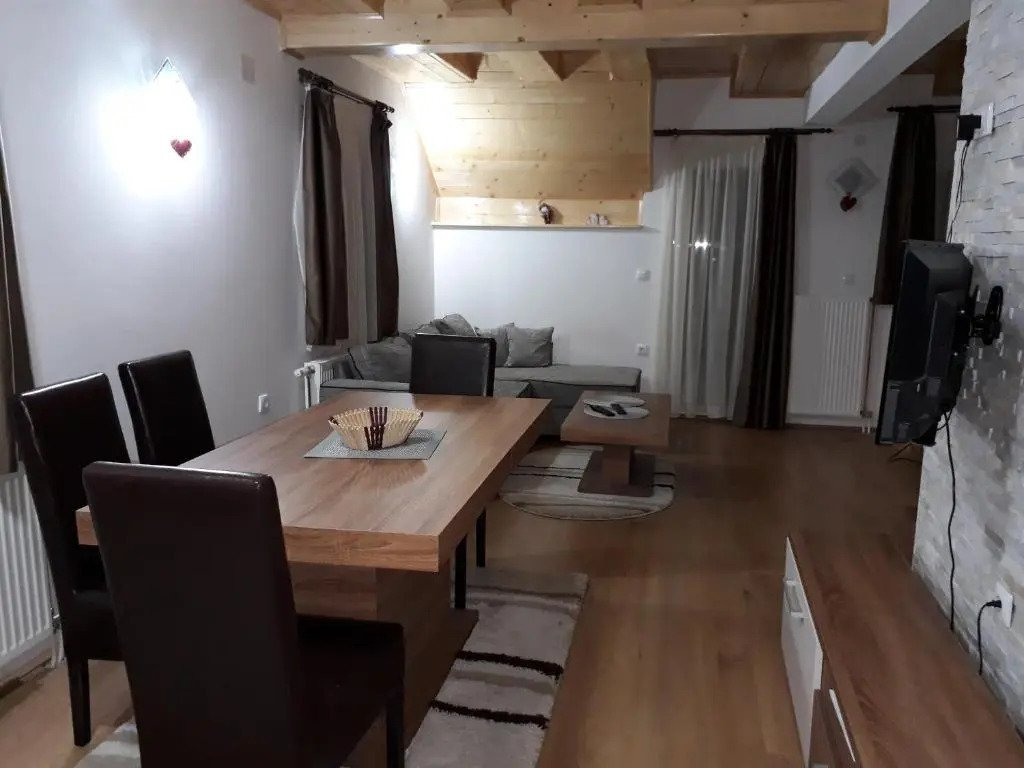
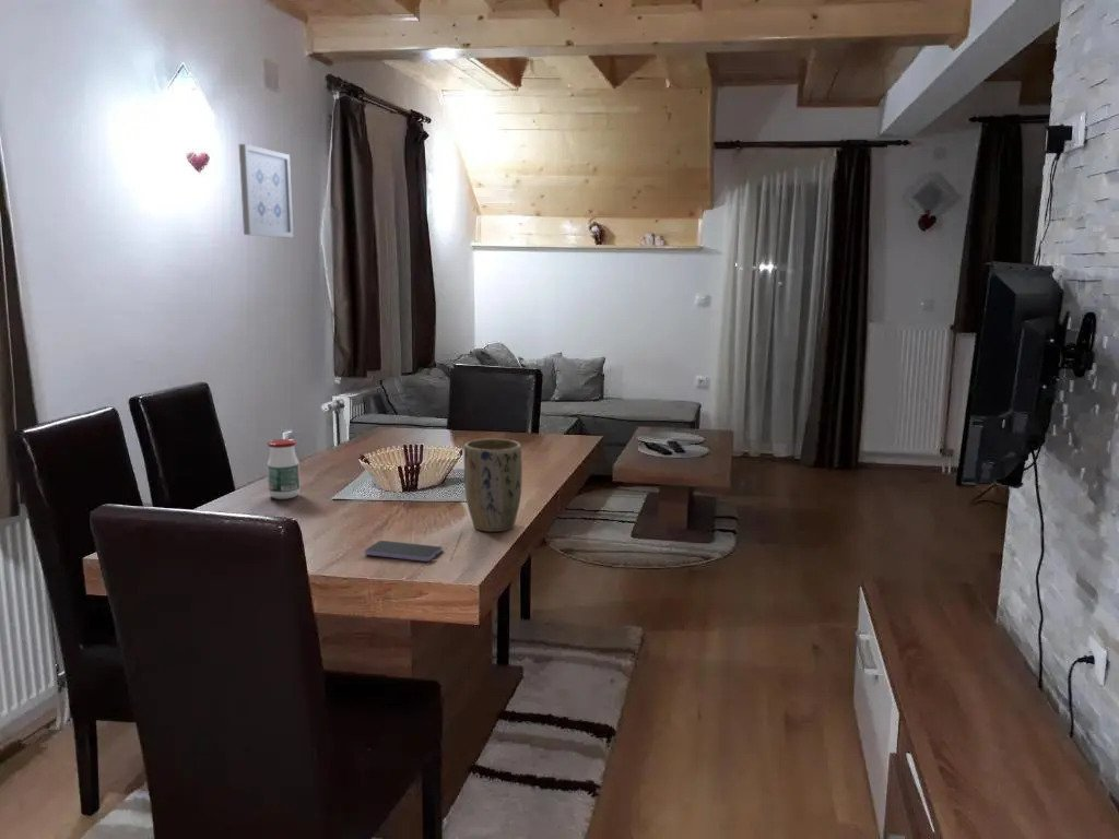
+ plant pot (493, 485)
+ jar (283, 469)
+ wall art (267, 193)
+ smartphone (403, 551)
